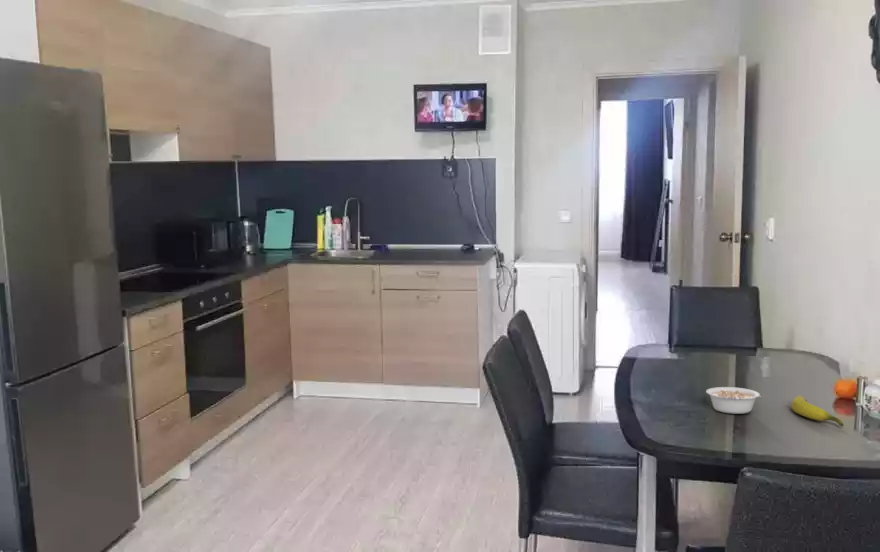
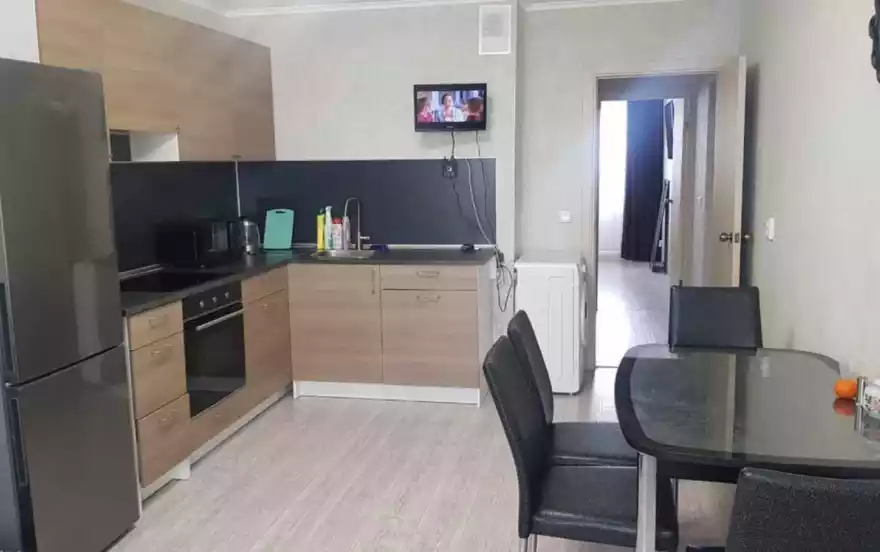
- banana (812, 408)
- legume (734, 399)
